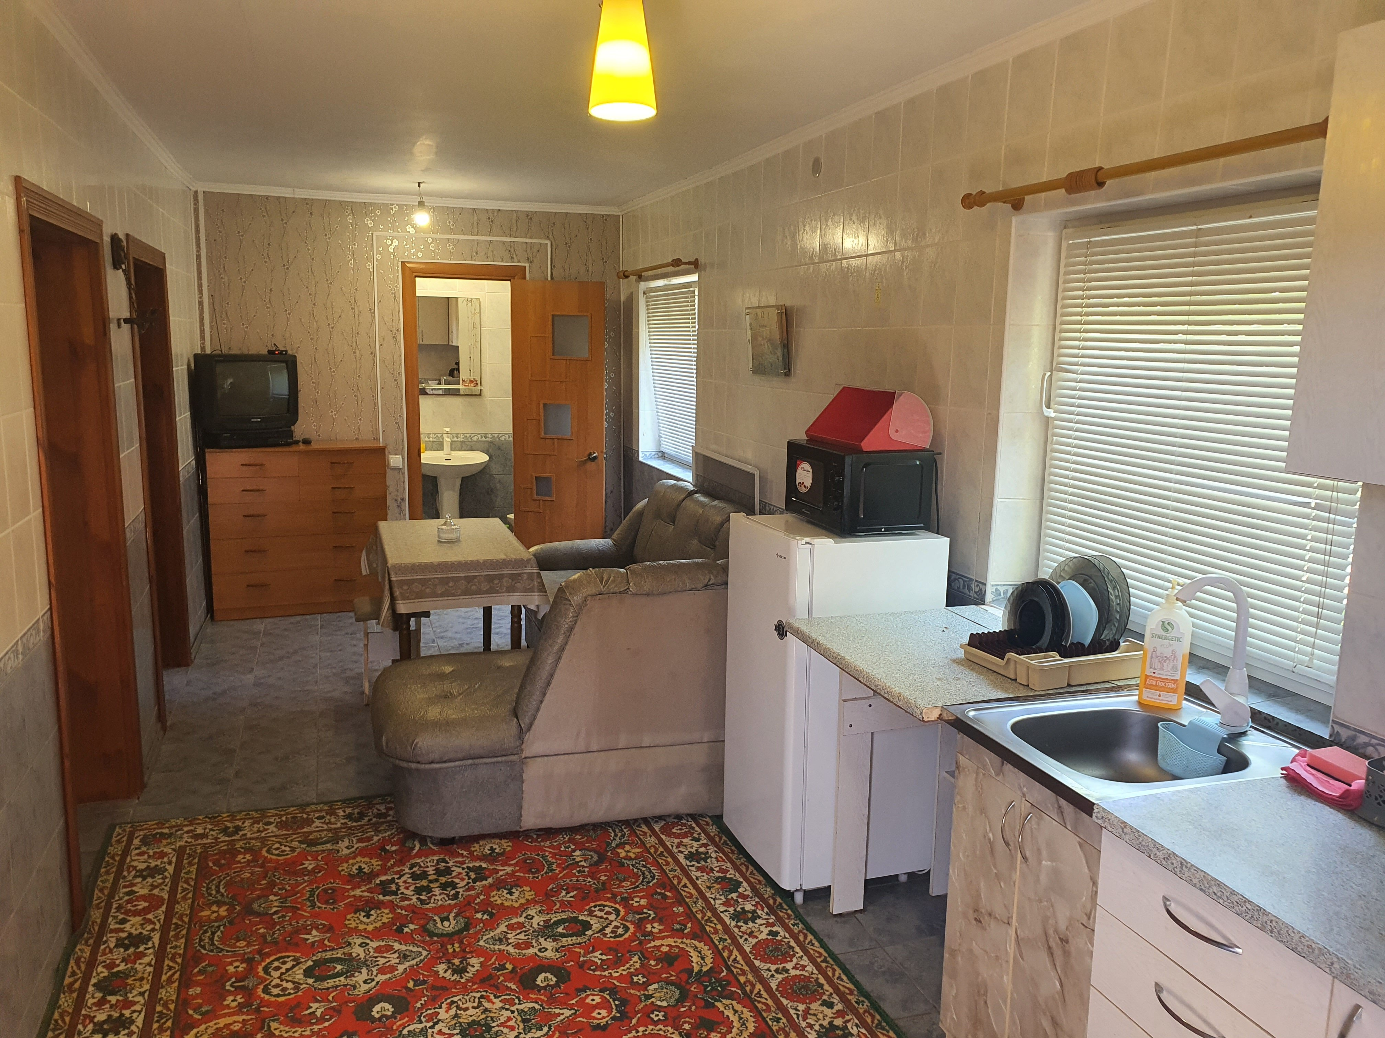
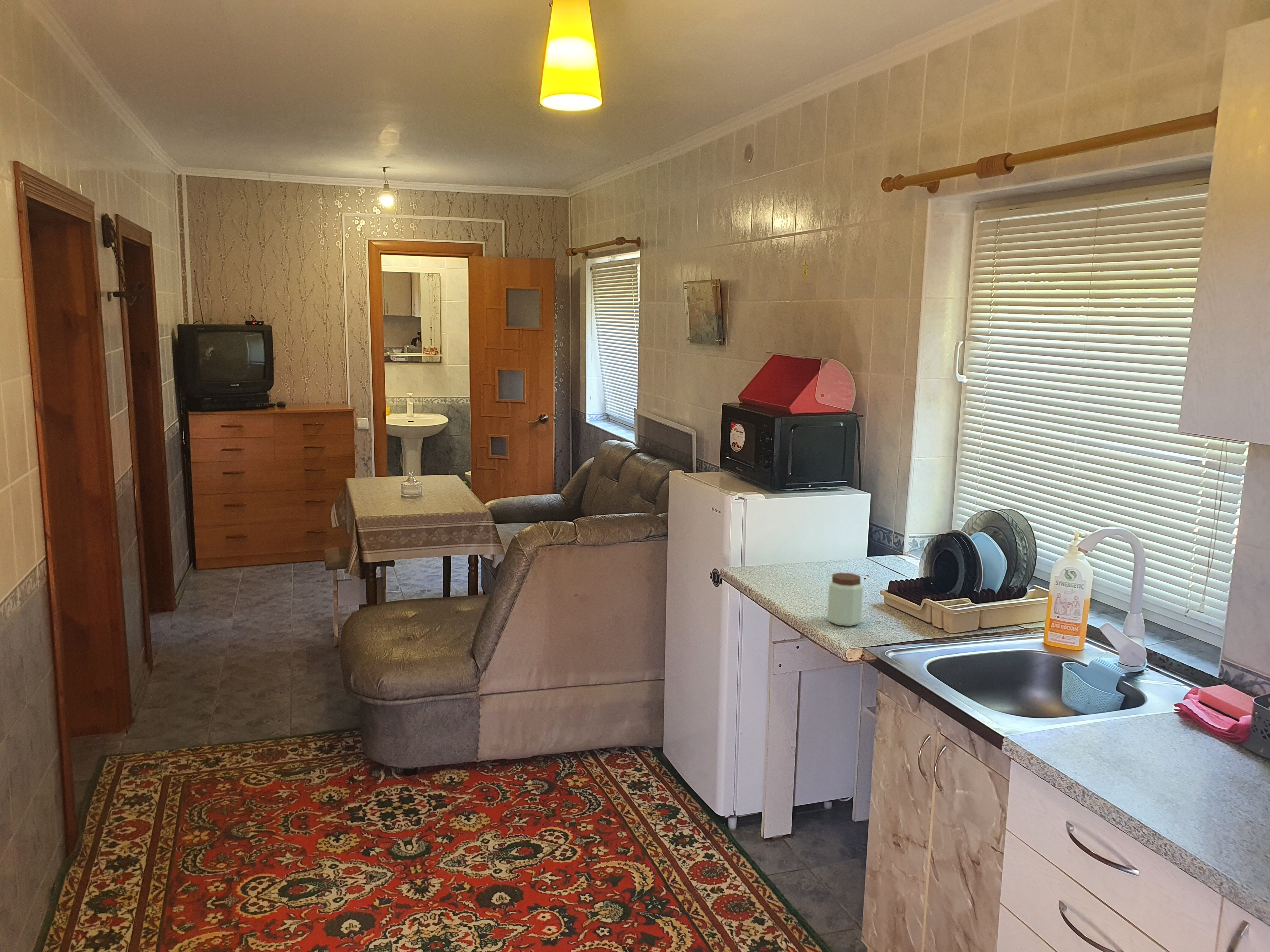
+ peanut butter (845, 599)
